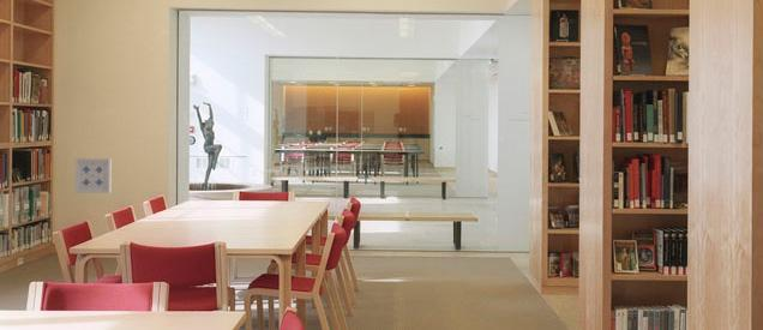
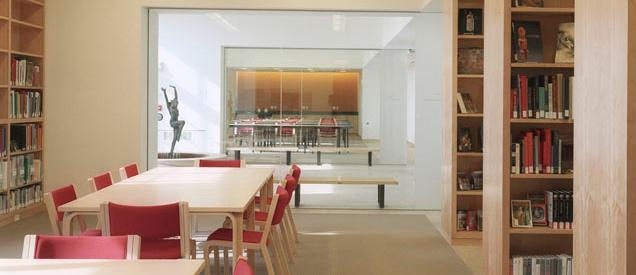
- wall art (92, 175)
